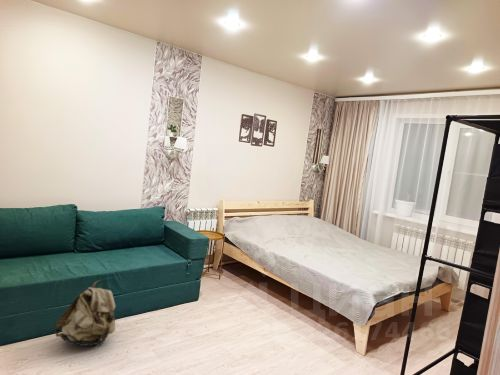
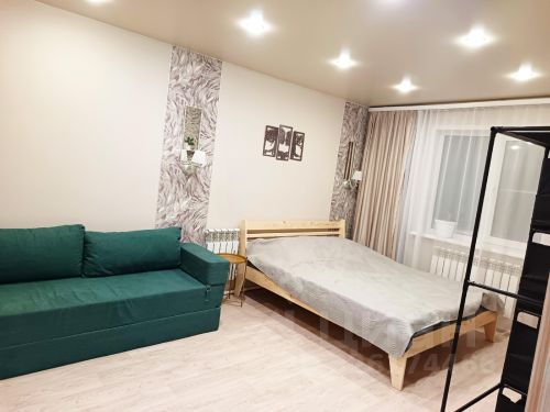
- backpack (86, 313)
